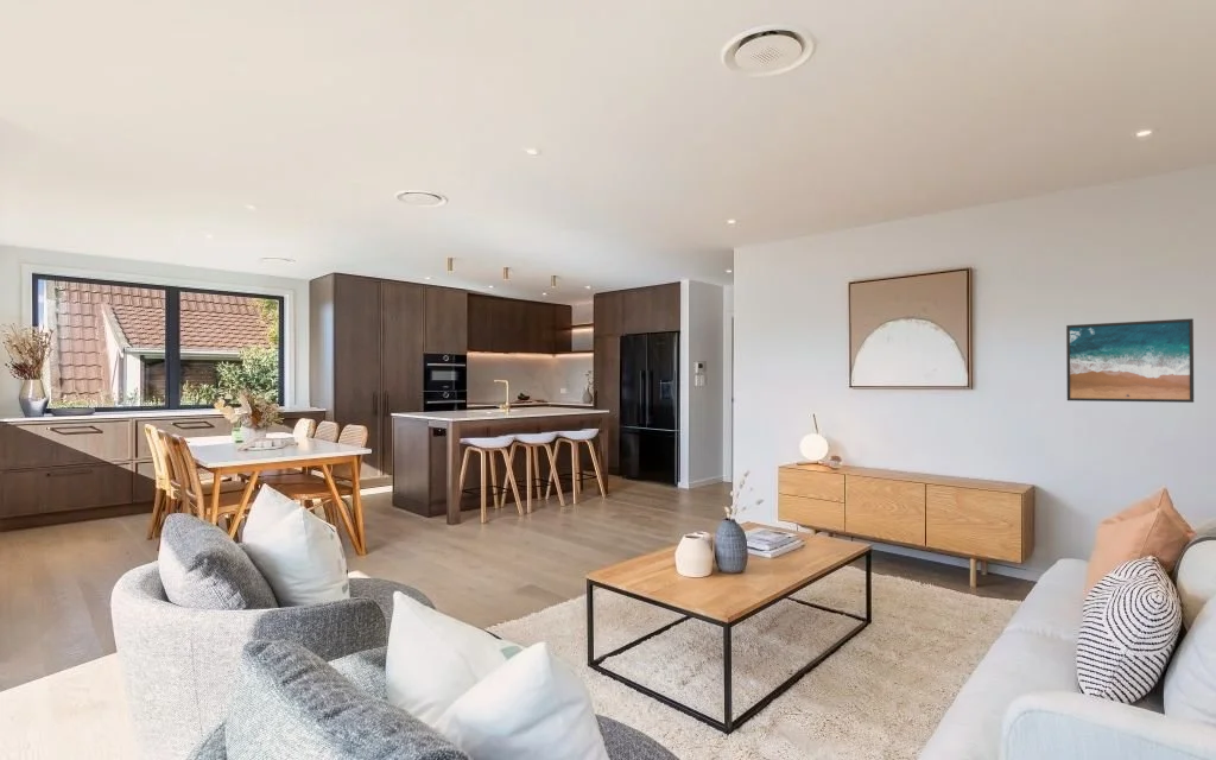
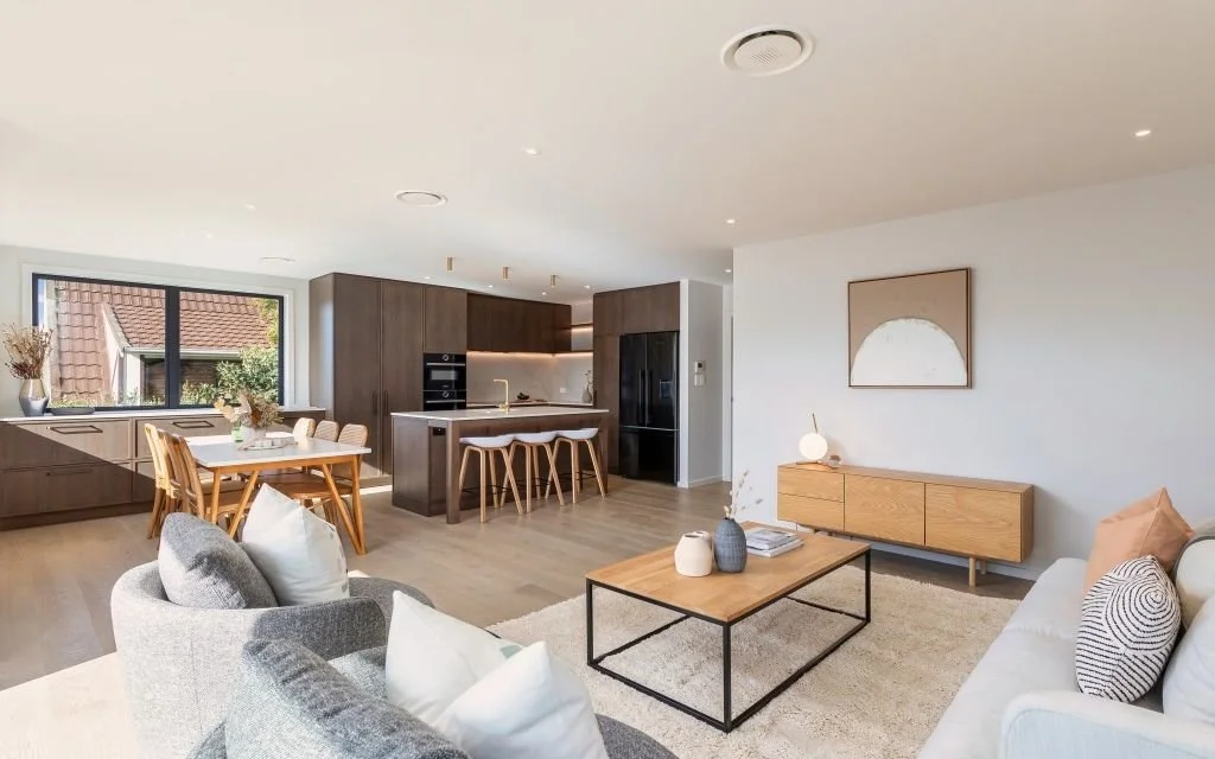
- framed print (1126, 361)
